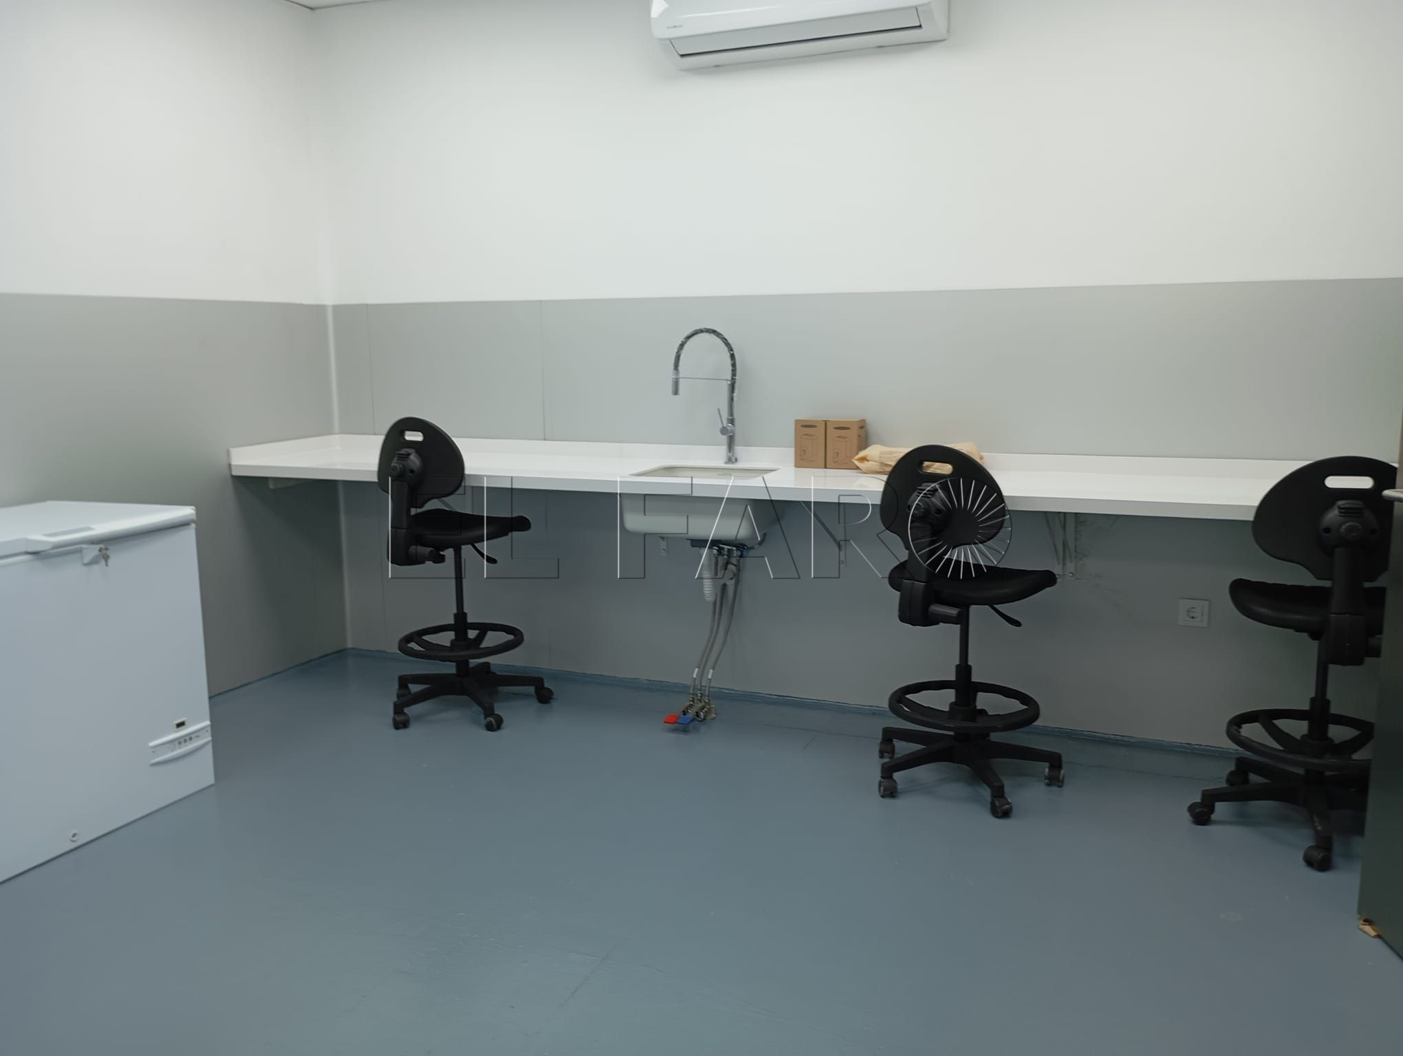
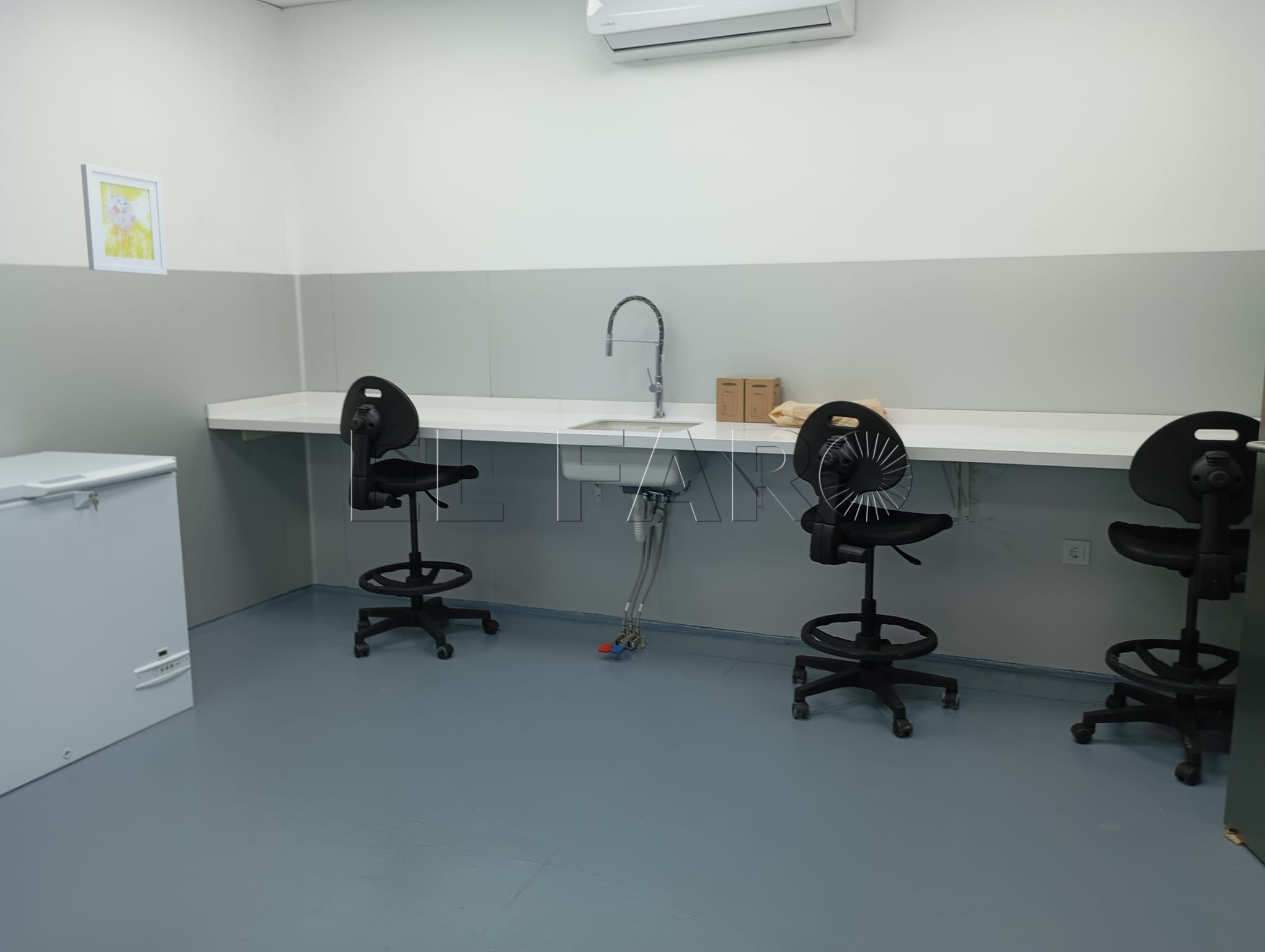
+ wall art (126, 222)
